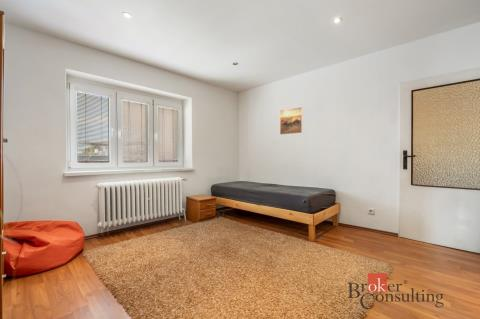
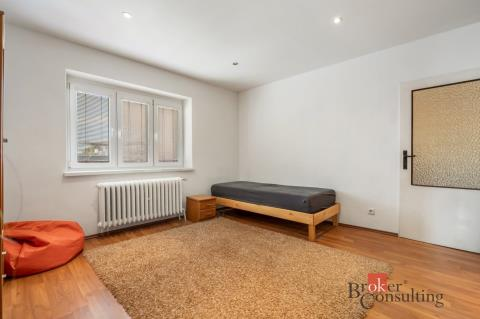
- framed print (290, 121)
